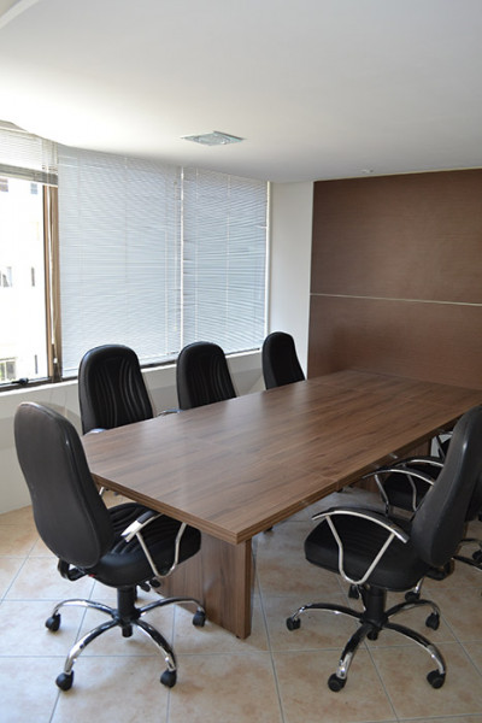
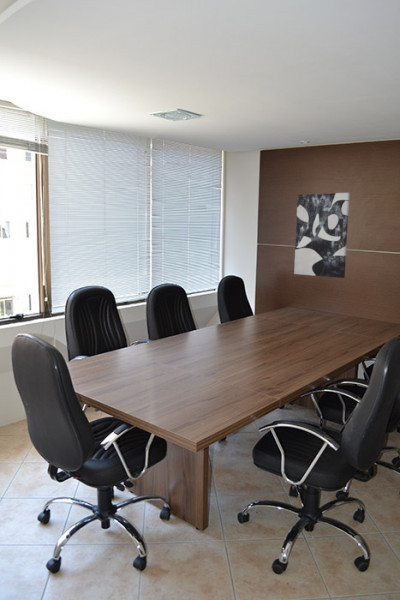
+ wall art (320, 235)
